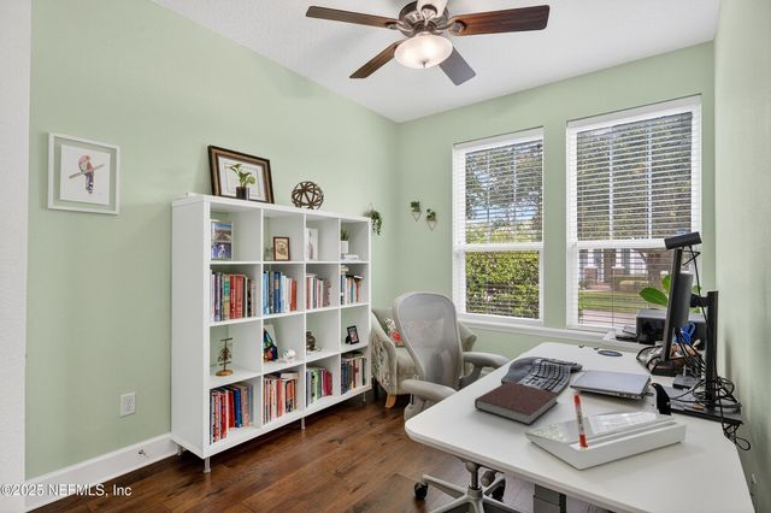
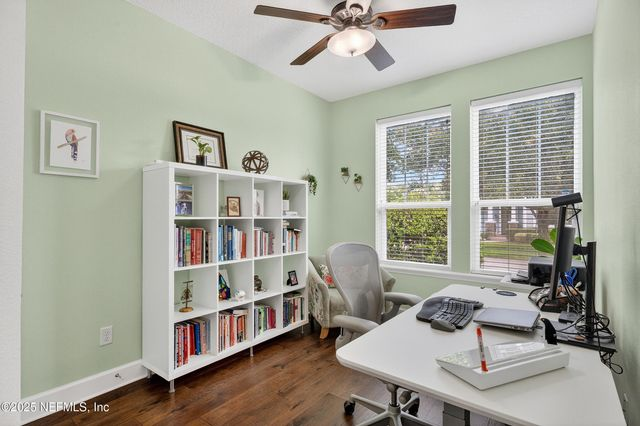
- notebook (517, 400)
